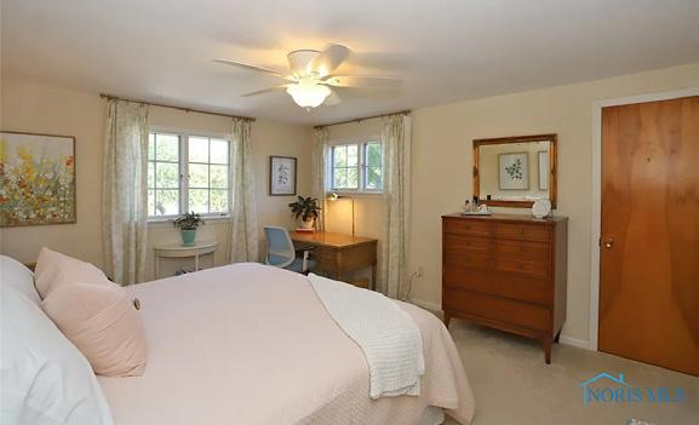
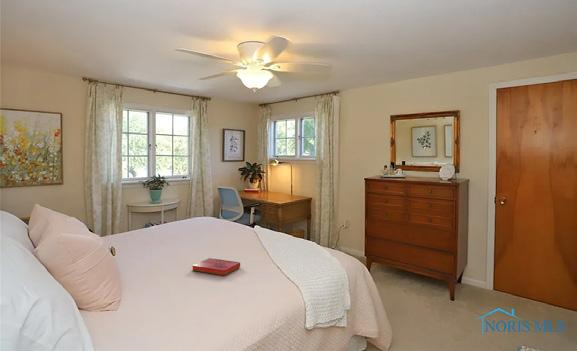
+ hardback book (216, 266)
